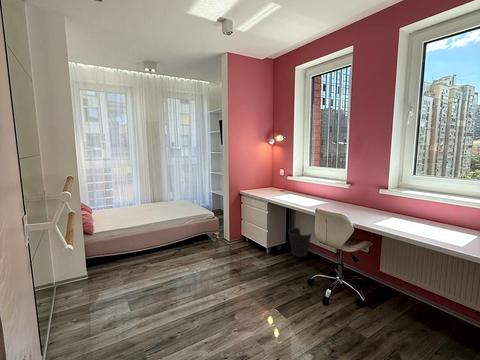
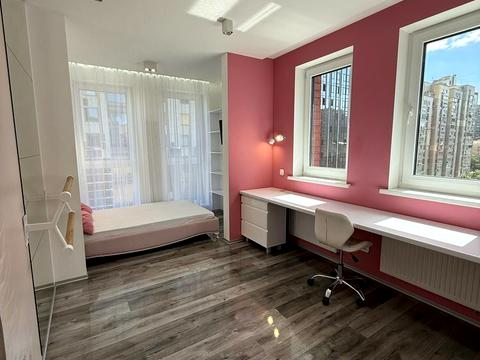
- wastebasket (299, 242)
